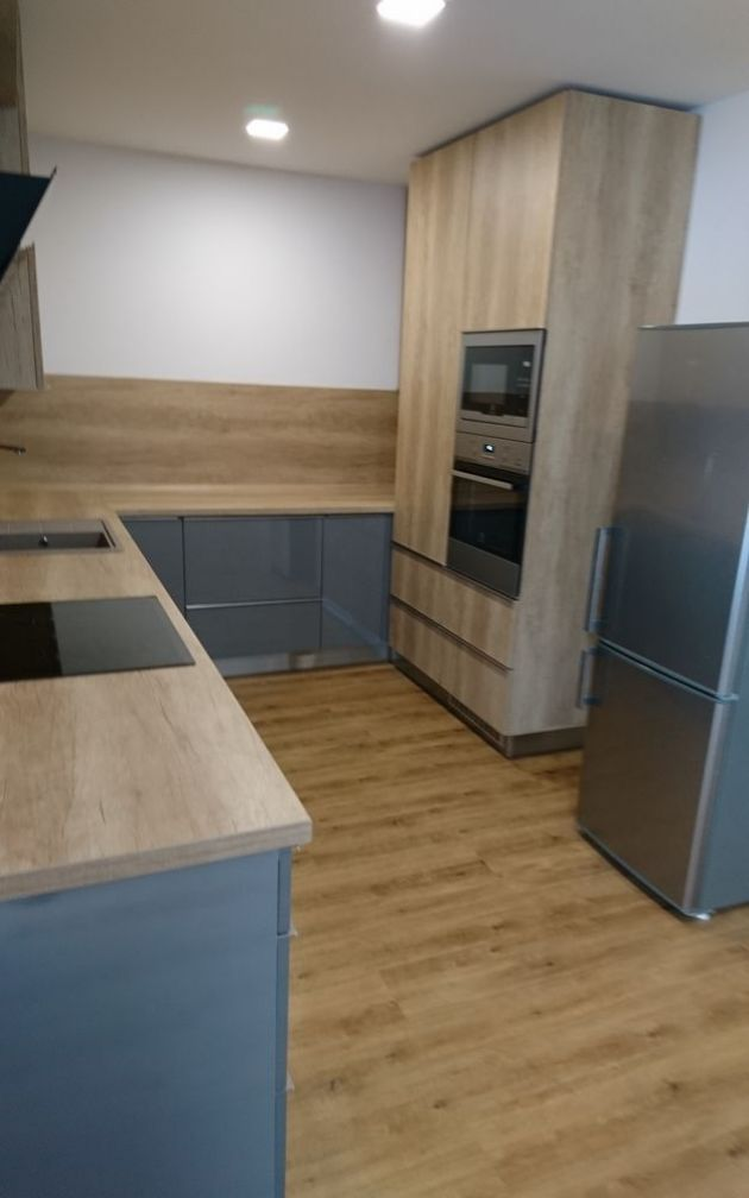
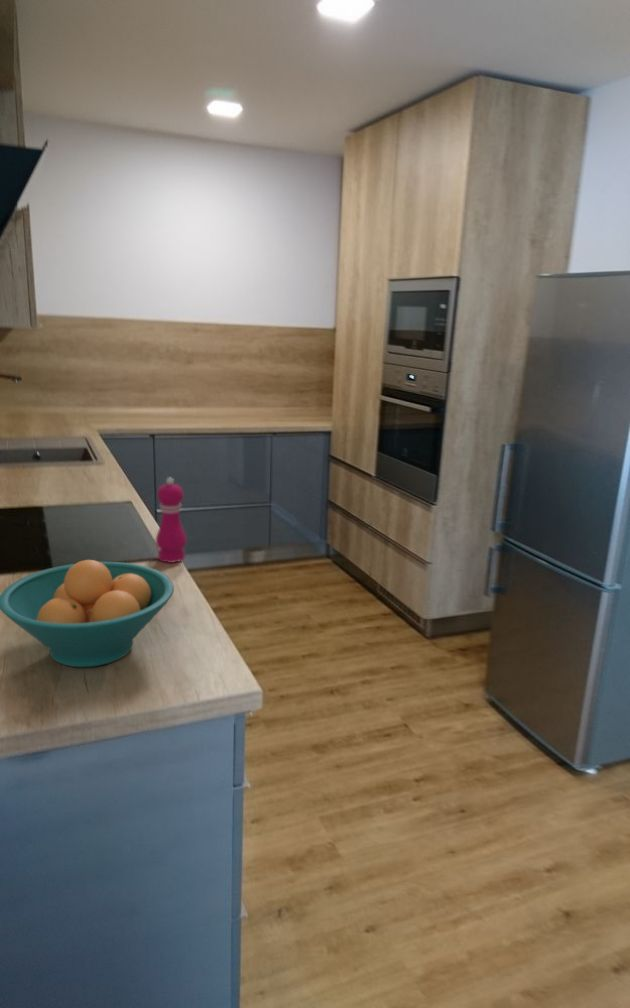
+ pepper mill (170, 518)
+ fruit bowl (90, 606)
